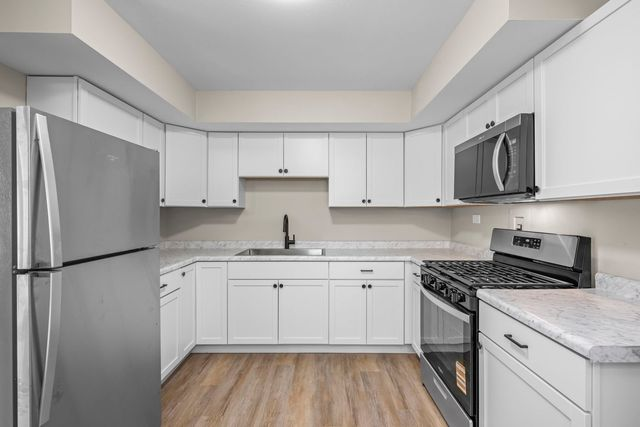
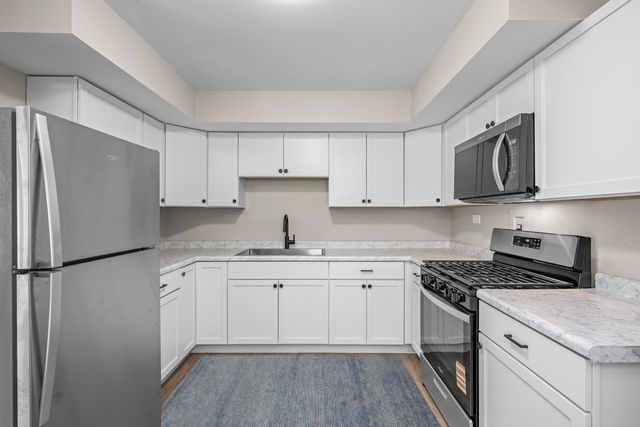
+ rug (298, 389)
